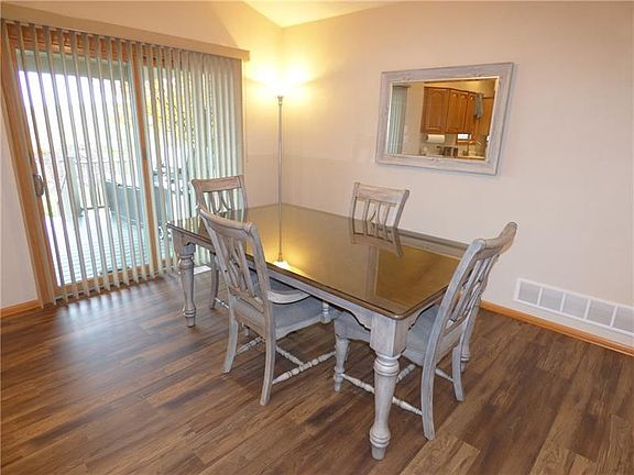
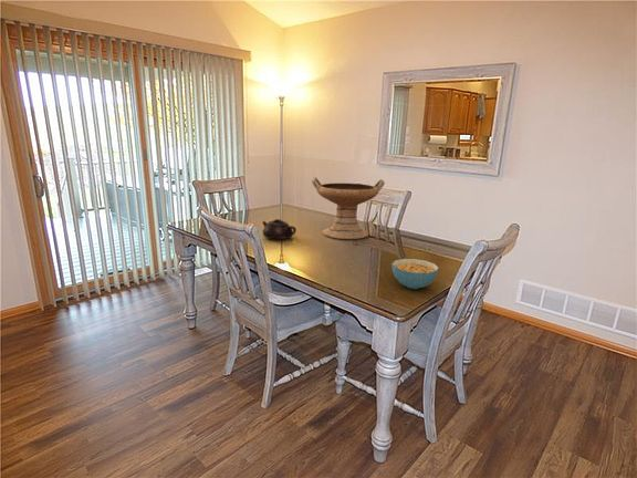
+ teapot (278, 228)
+ cereal bowl (414, 276)
+ decorative bowl (346, 206)
